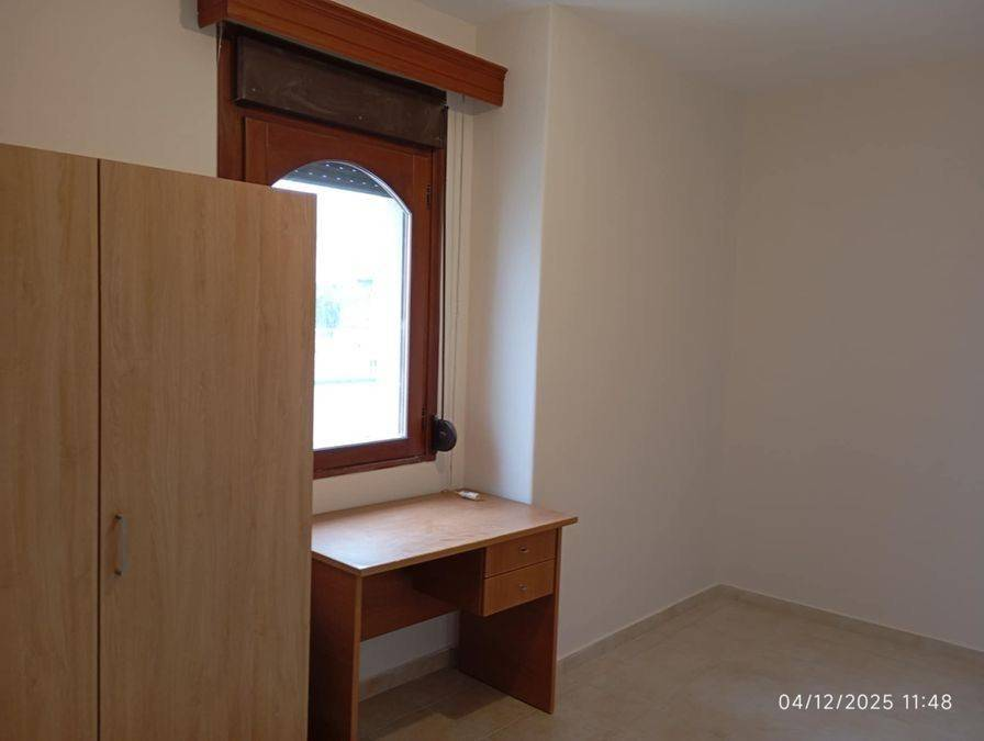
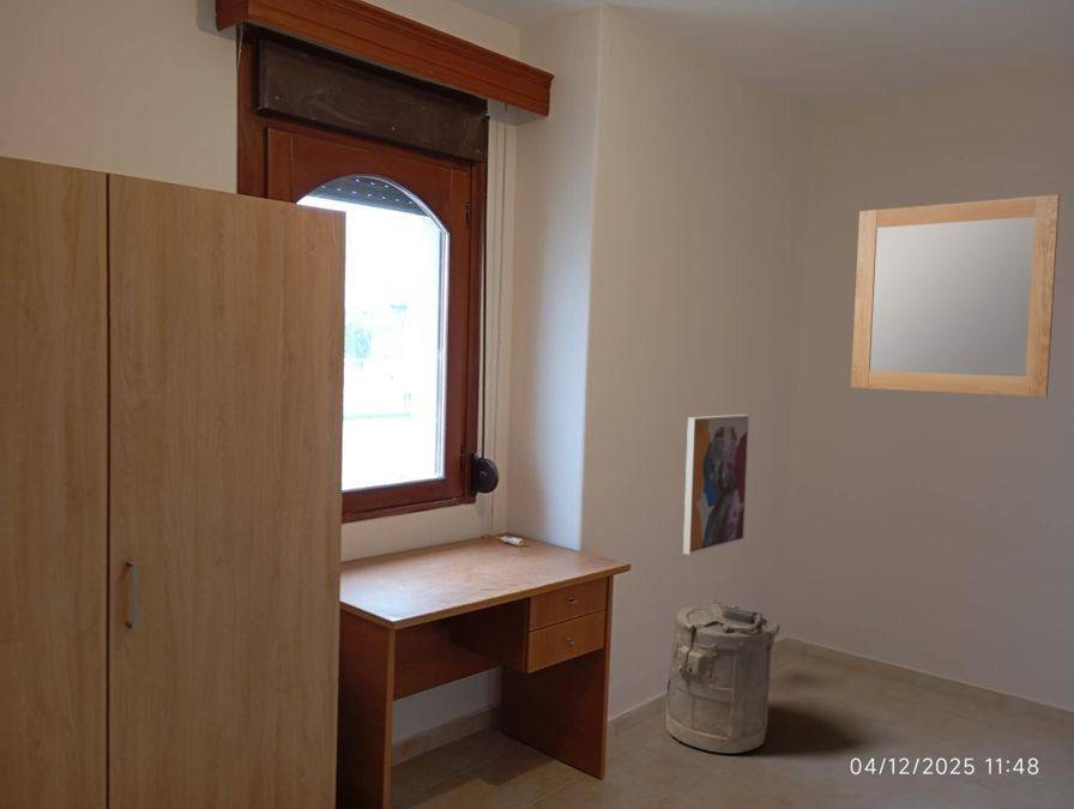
+ home mirror (947, 297)
+ wall art (717, 481)
+ laundry hamper (714, 670)
